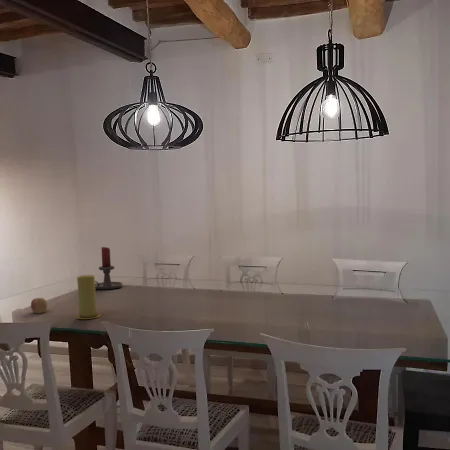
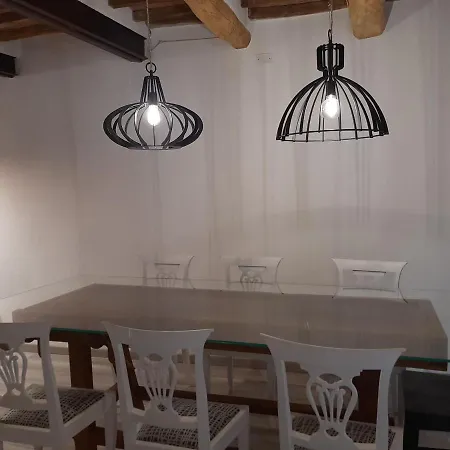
- candle (87, 296)
- candle holder (103, 267)
- apple (39, 305)
